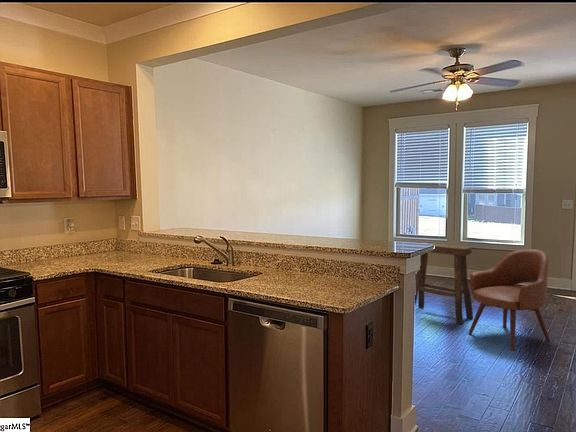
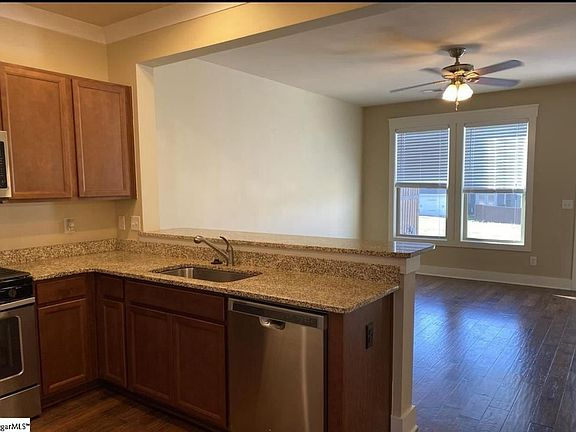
- chair (511, 294)
- stool (440, 286)
